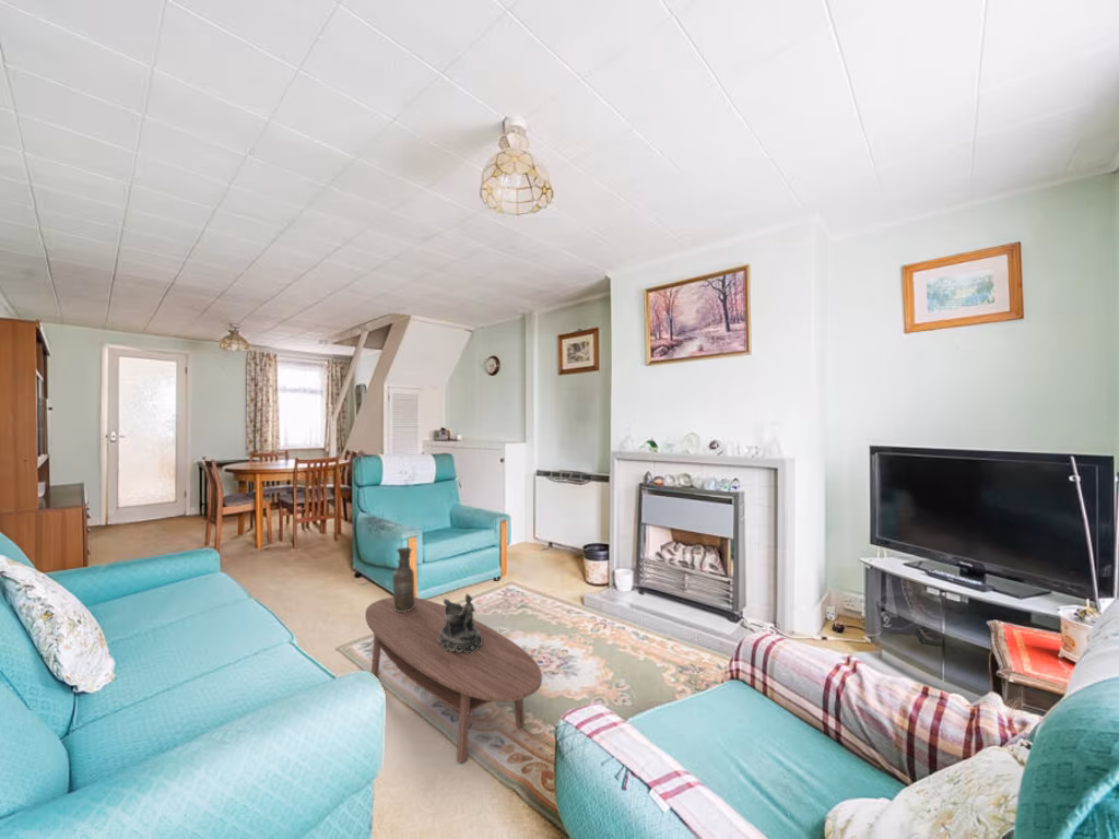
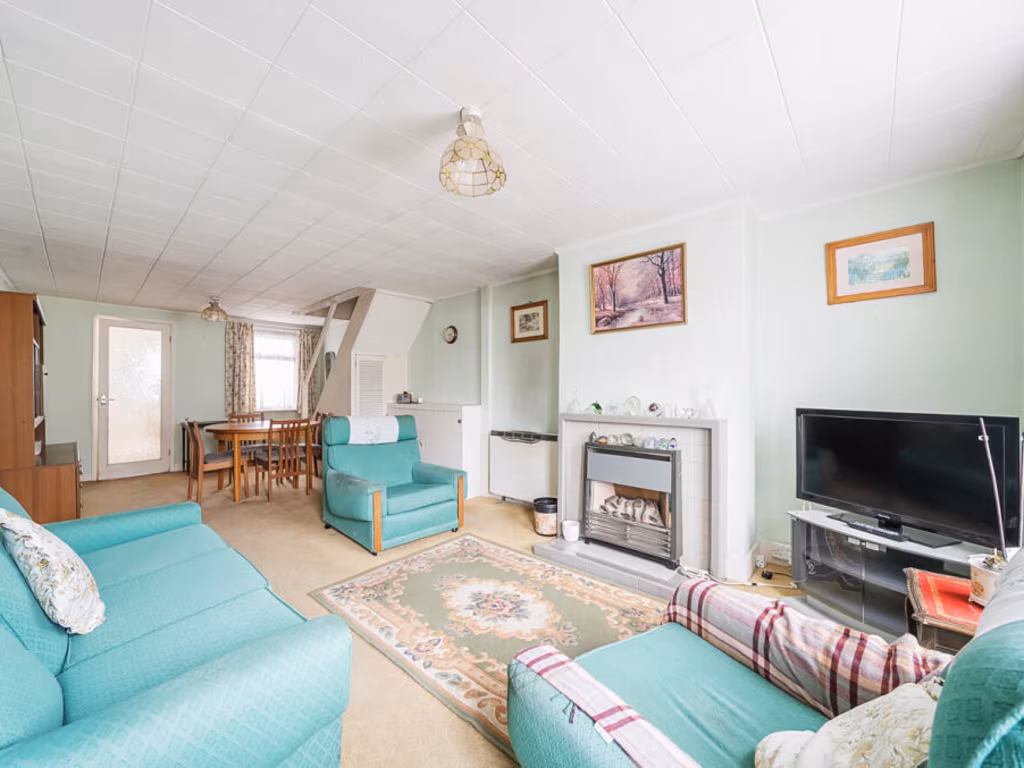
- decorative bowl (457, 614)
- vase (403, 578)
- coffee table (440, 666)
